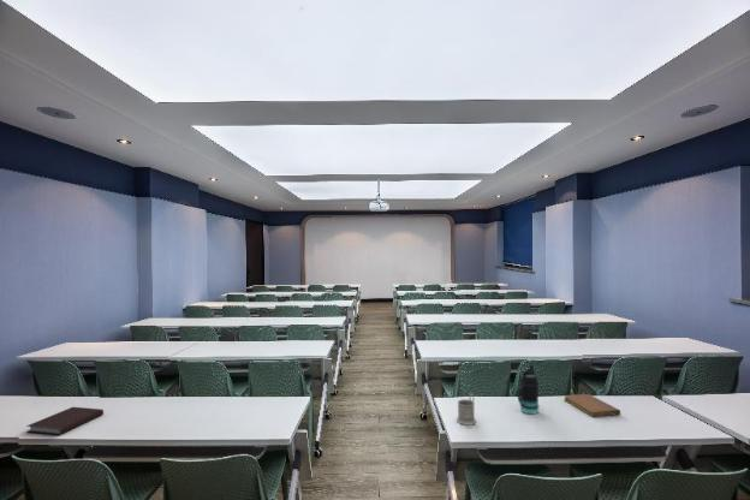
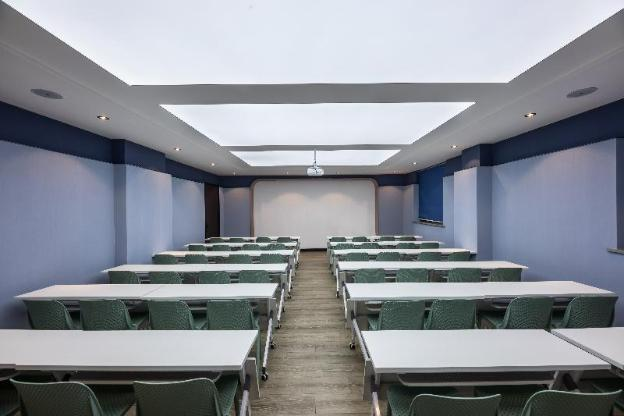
- mug (468, 407)
- notebook (590, 404)
- notebook (66, 419)
- bottle (526, 388)
